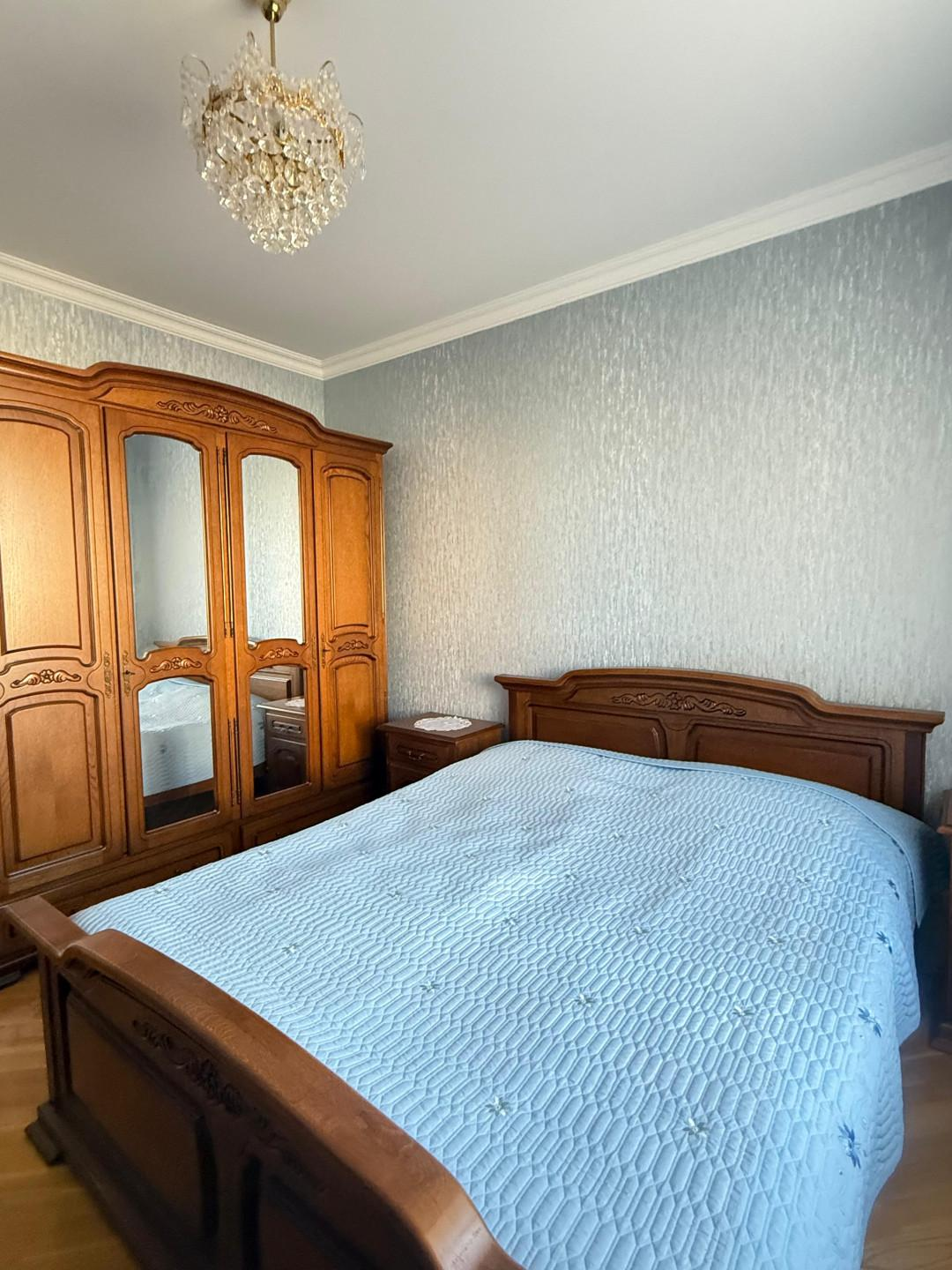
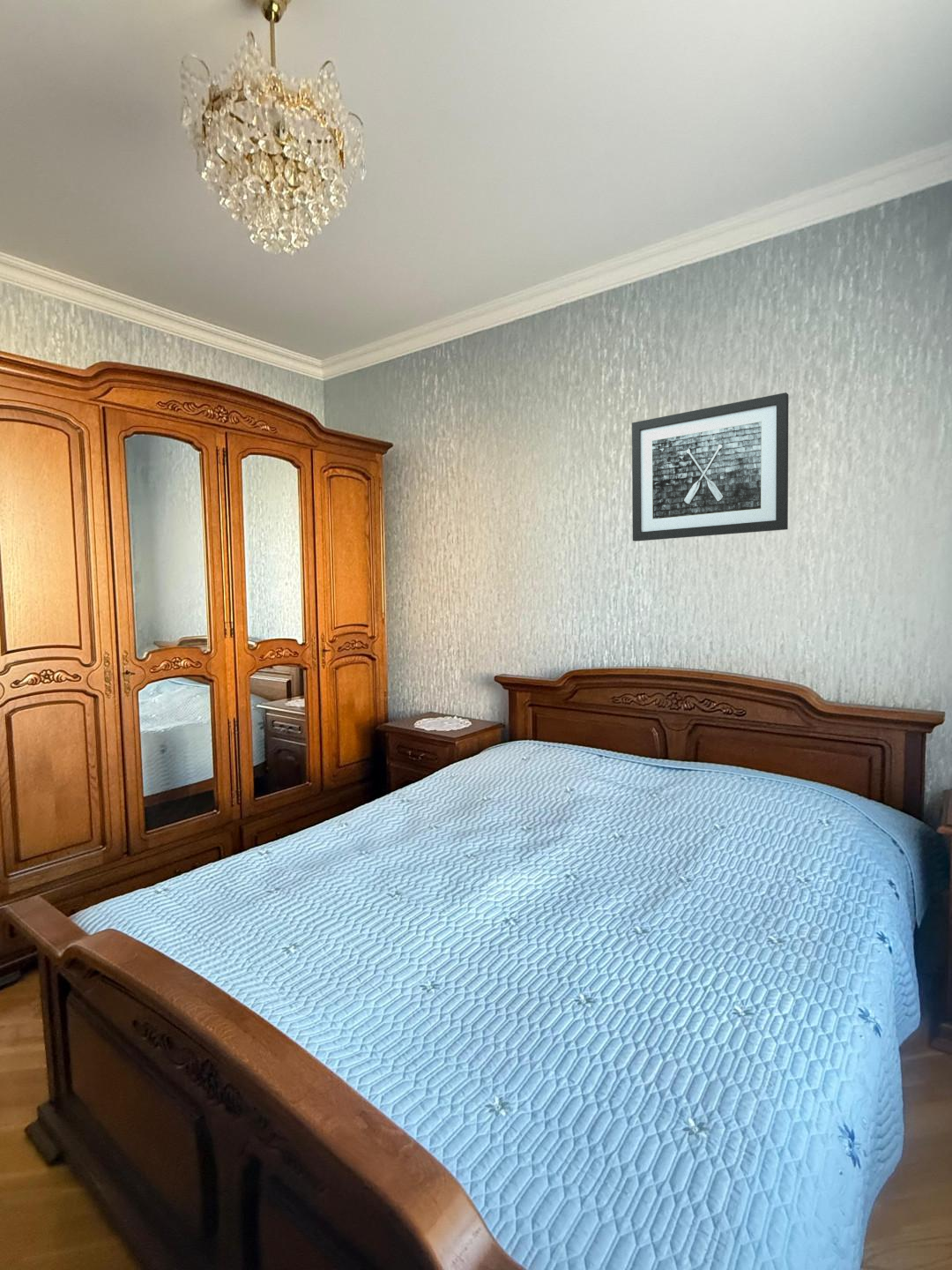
+ wall art (704, 473)
